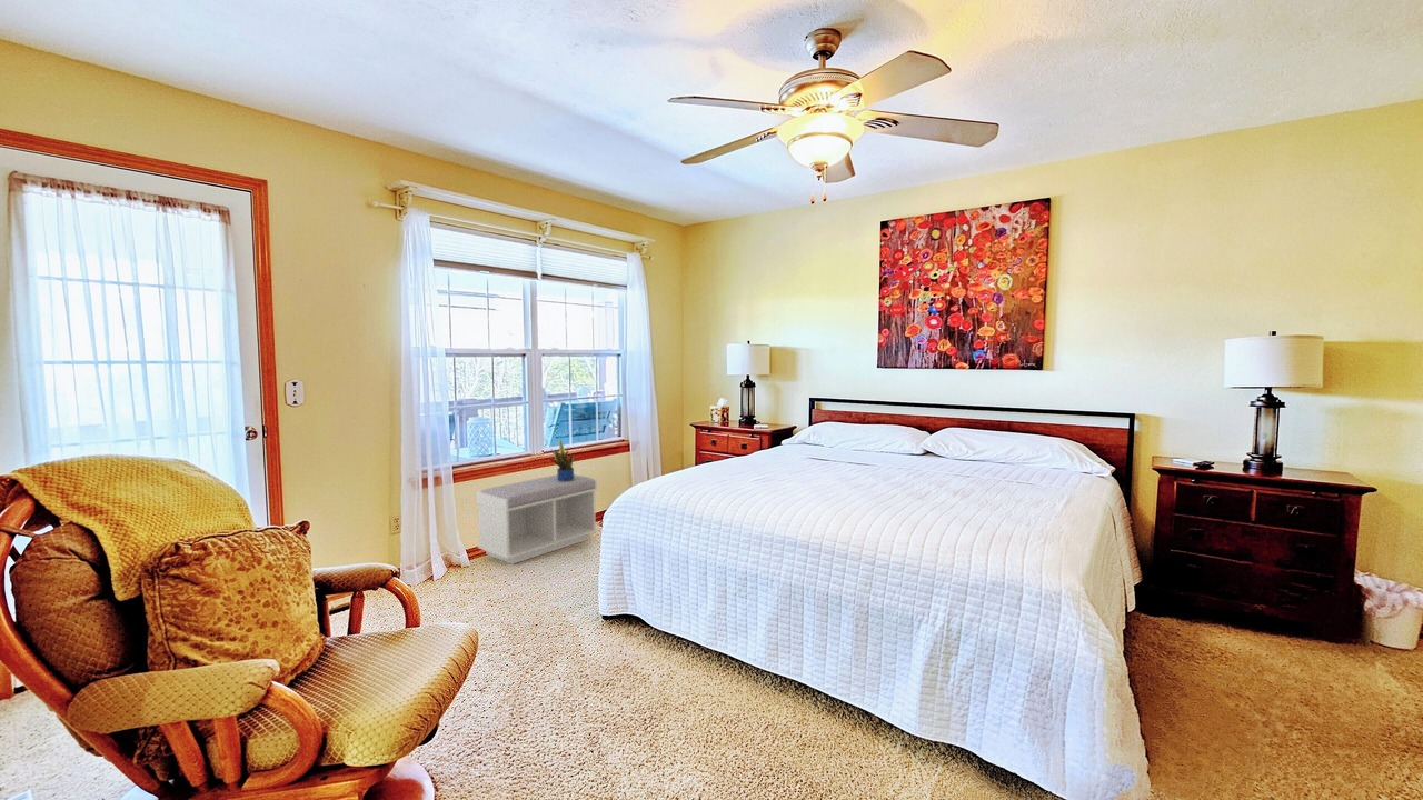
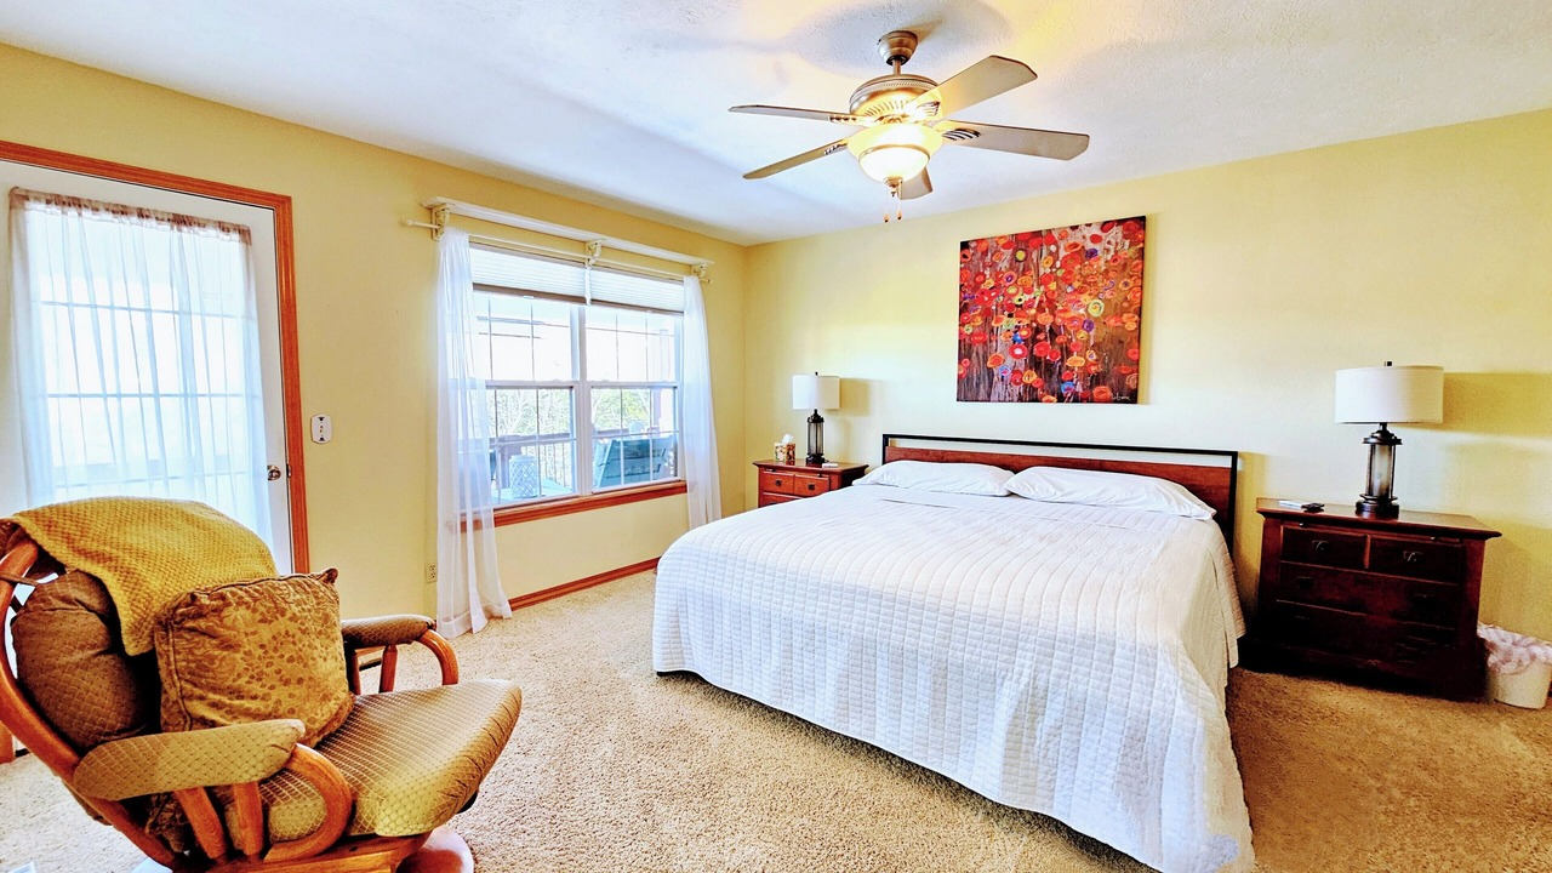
- bench (540, 513)
- potted plant (561, 458)
